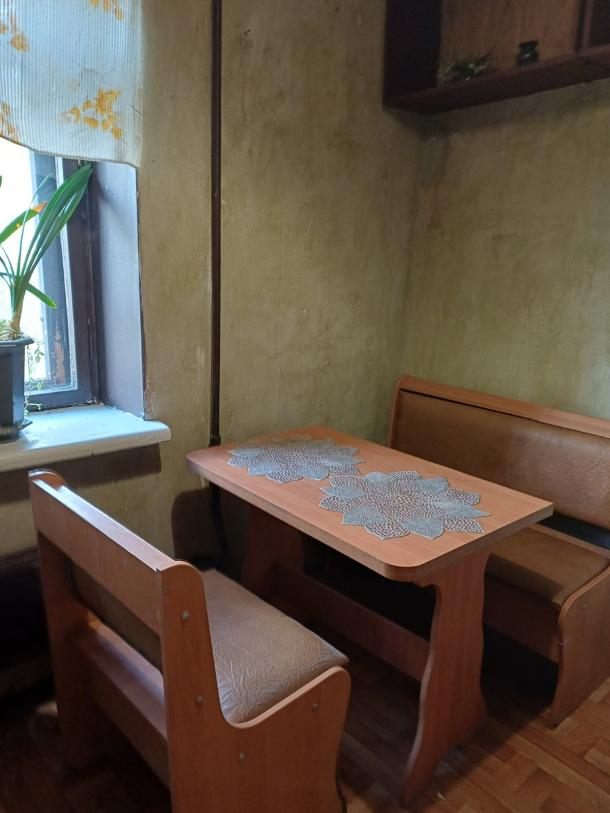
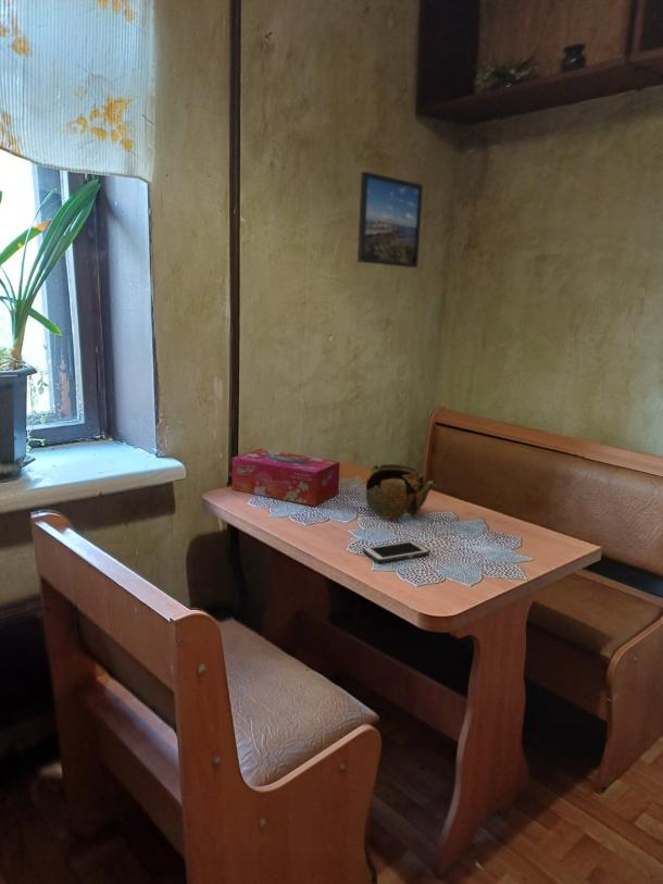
+ teapot (400, 494)
+ tissue box (285, 475)
+ cell phone (396, 551)
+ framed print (390, 222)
